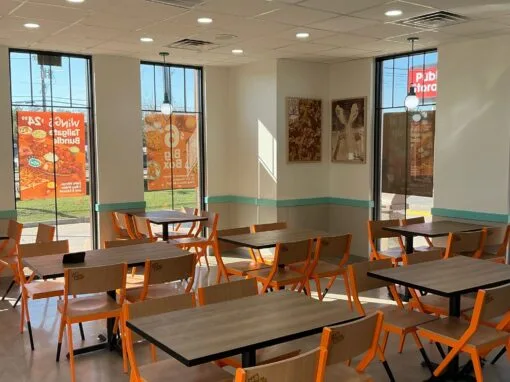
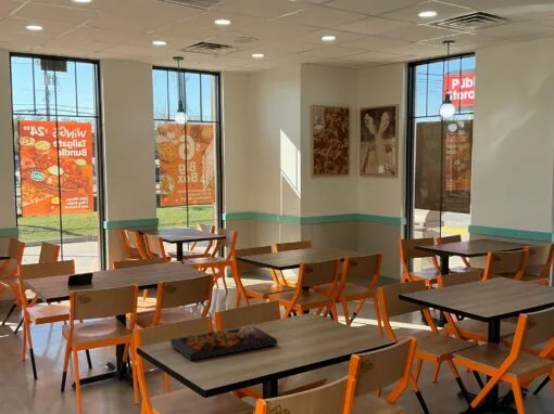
+ food tray (224, 338)
